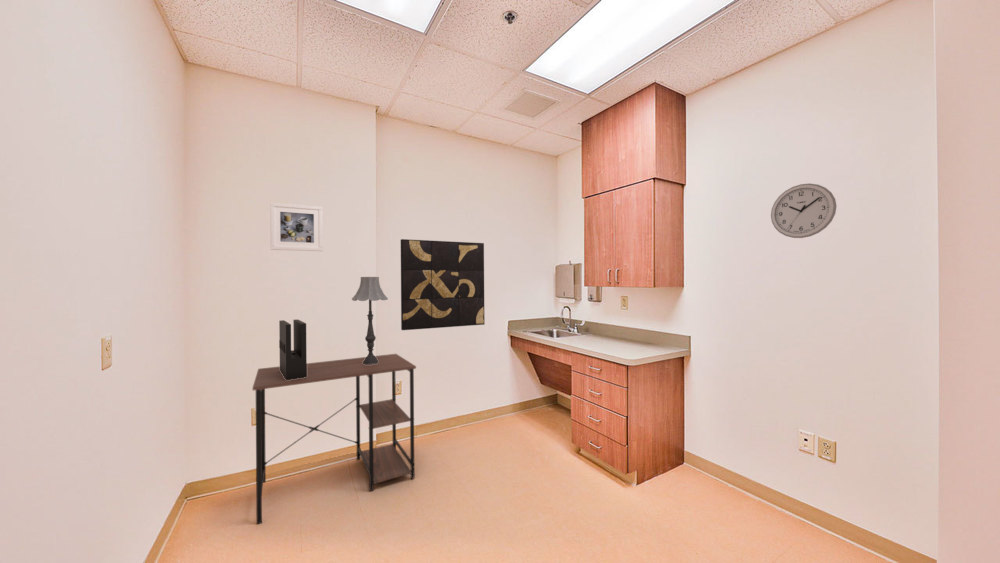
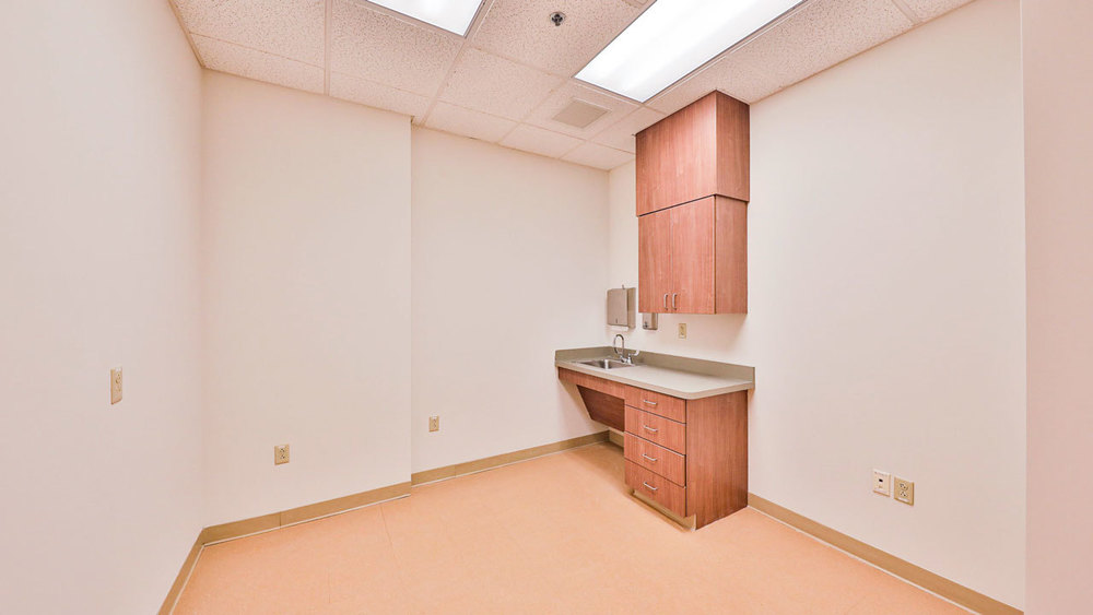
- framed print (297, 227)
- table lamp (370, 319)
- desk (333, 415)
- wall art (444, 284)
- file holder (290, 347)
- wall clock (800, 211)
